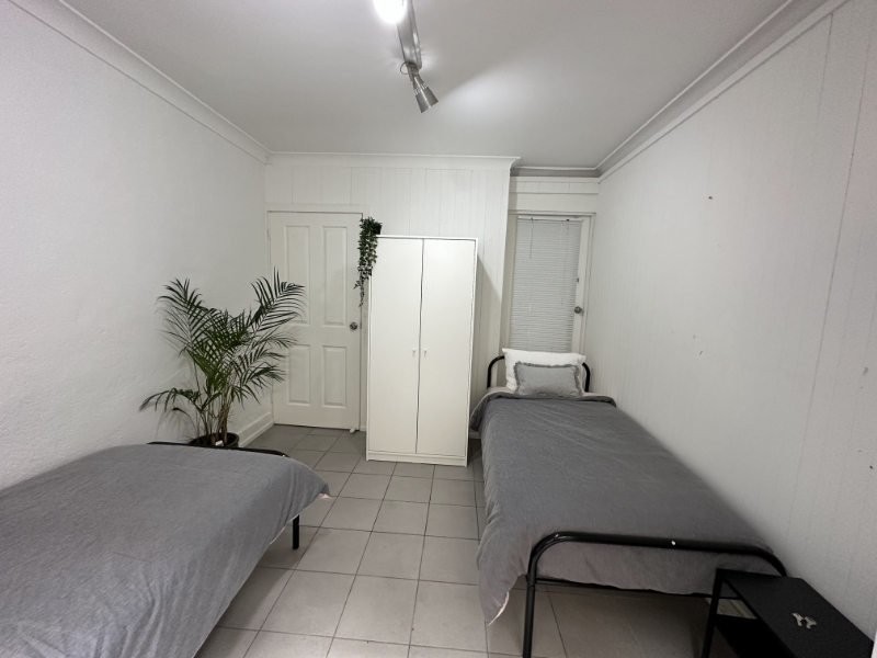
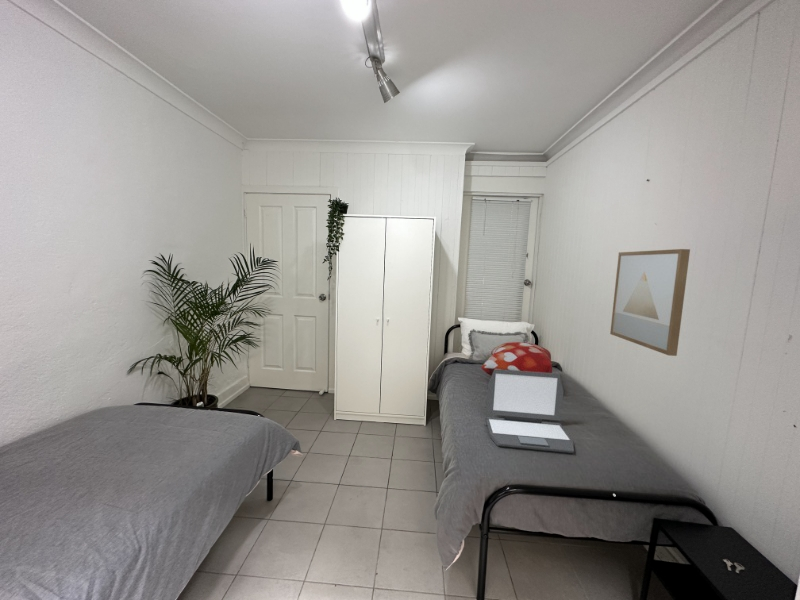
+ decorative pillow (517, 363)
+ laptop (530, 408)
+ wall art (644, 298)
